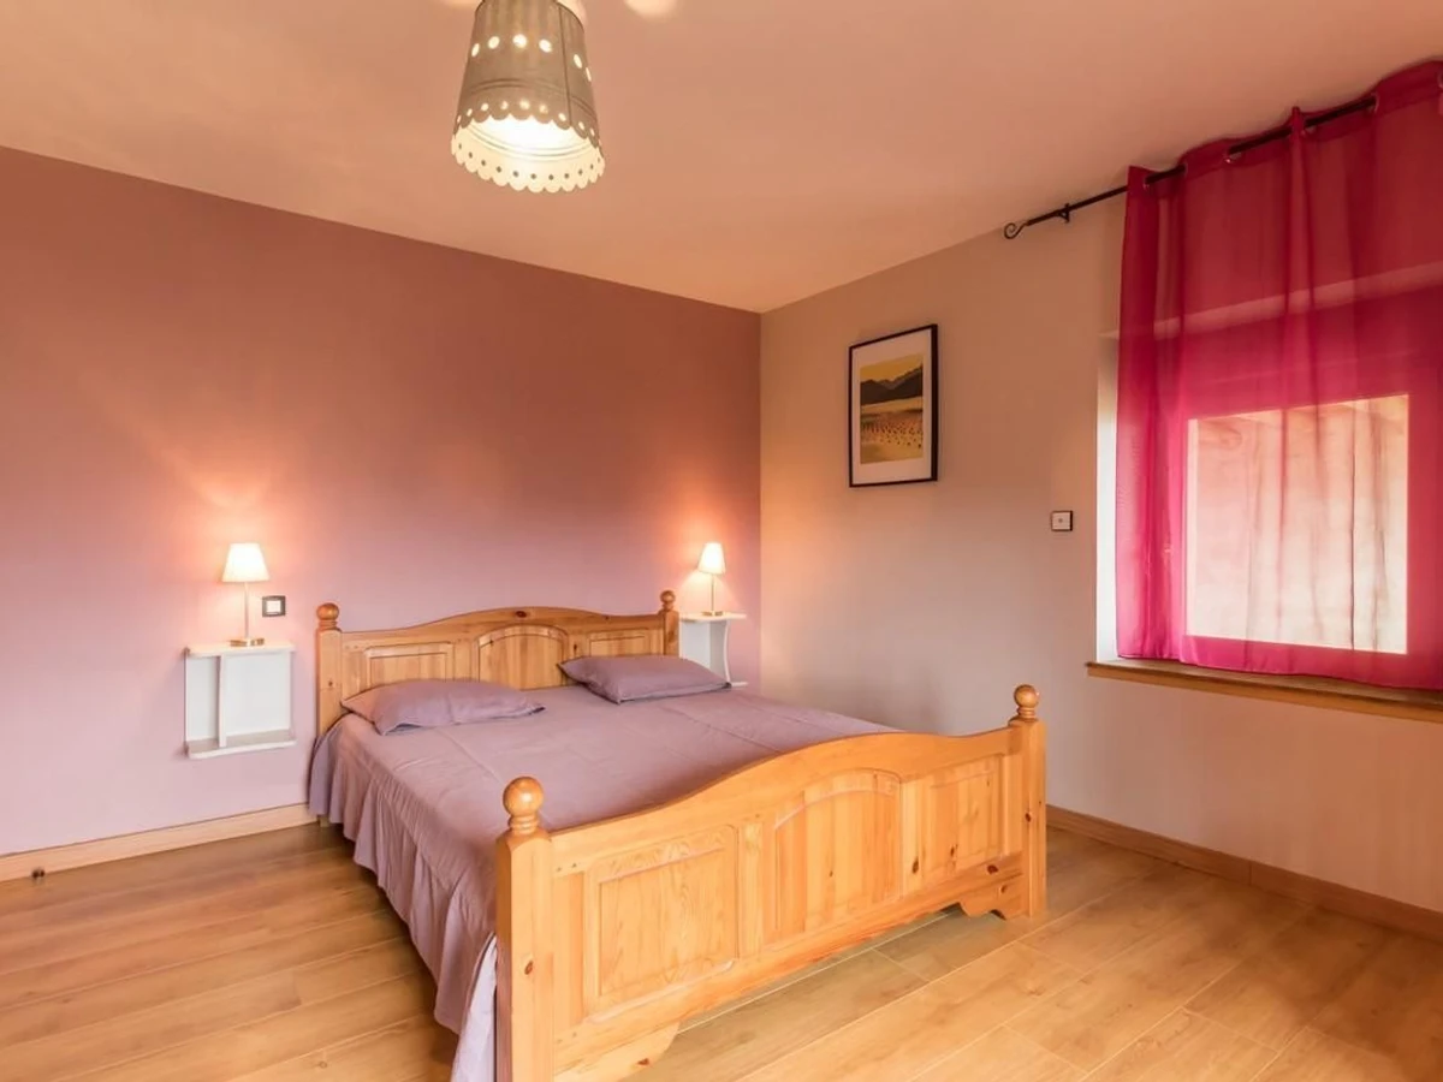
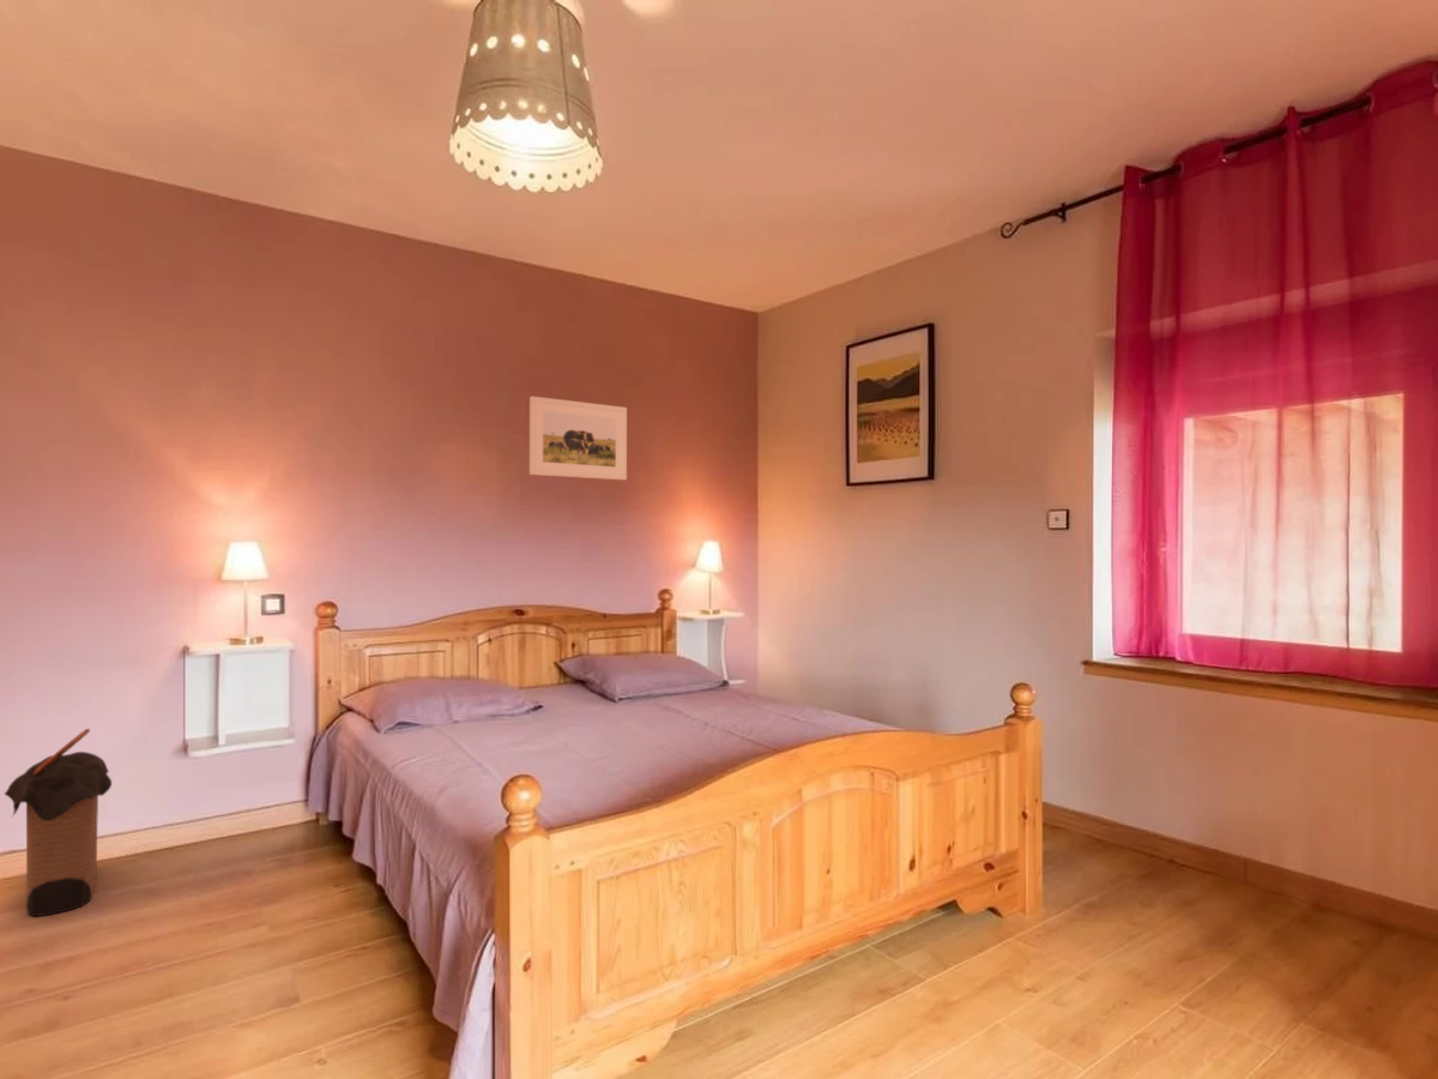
+ laundry hamper (59, 809)
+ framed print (579, 439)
